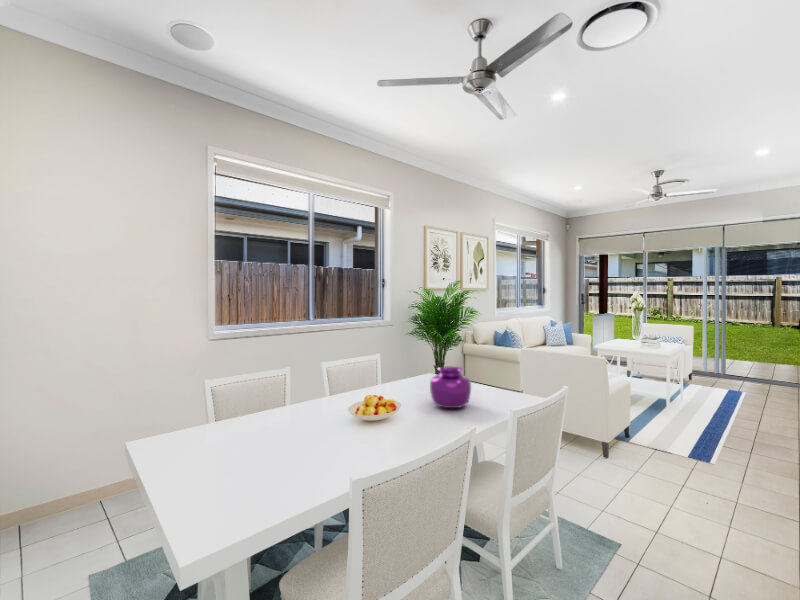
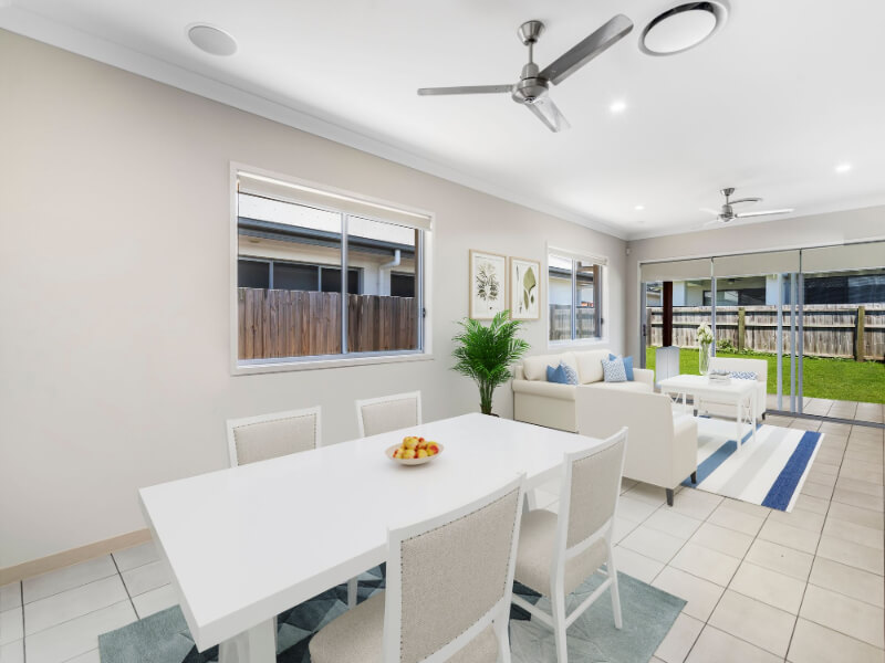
- vase (450, 387)
